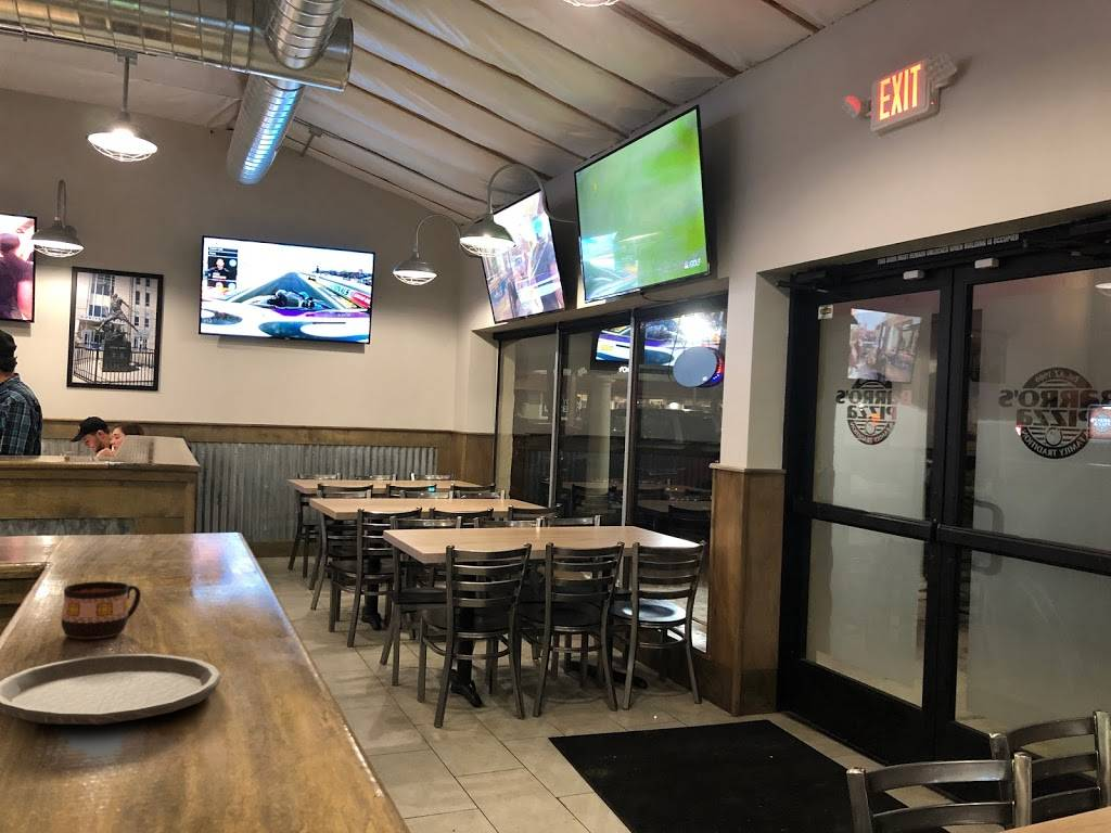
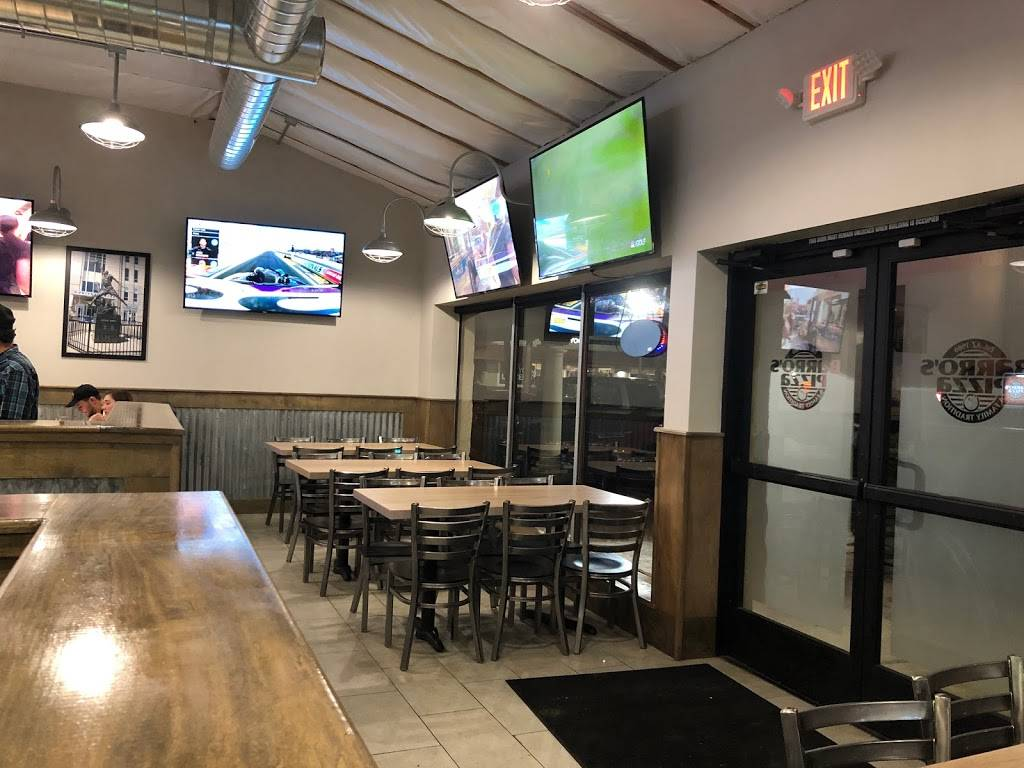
- plate (111, 688)
- cup (99, 610)
